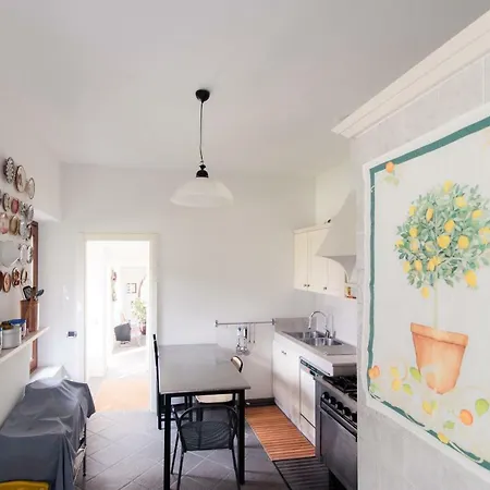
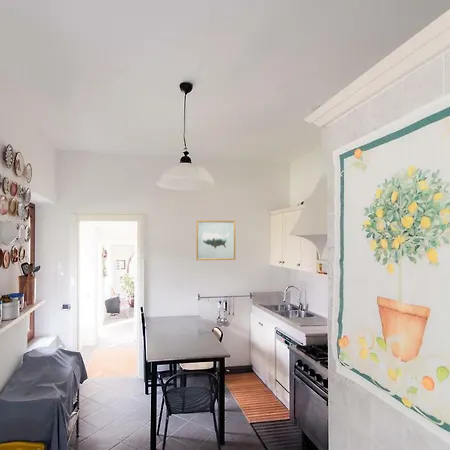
+ wall art (215, 240)
